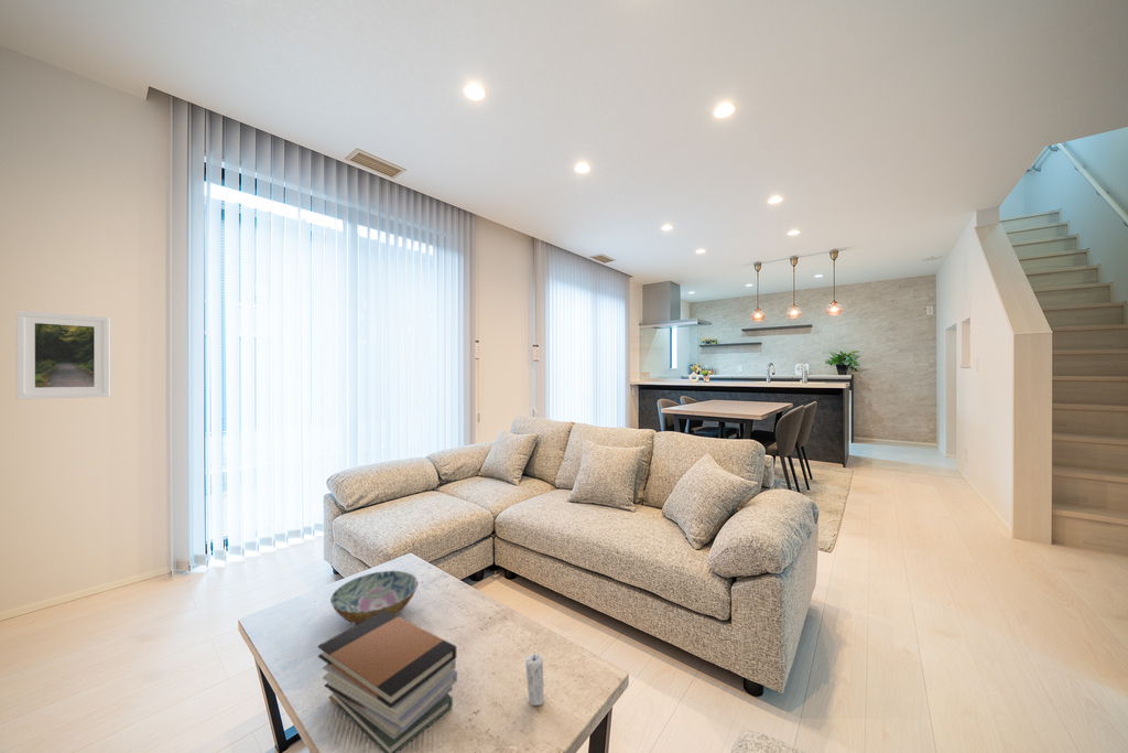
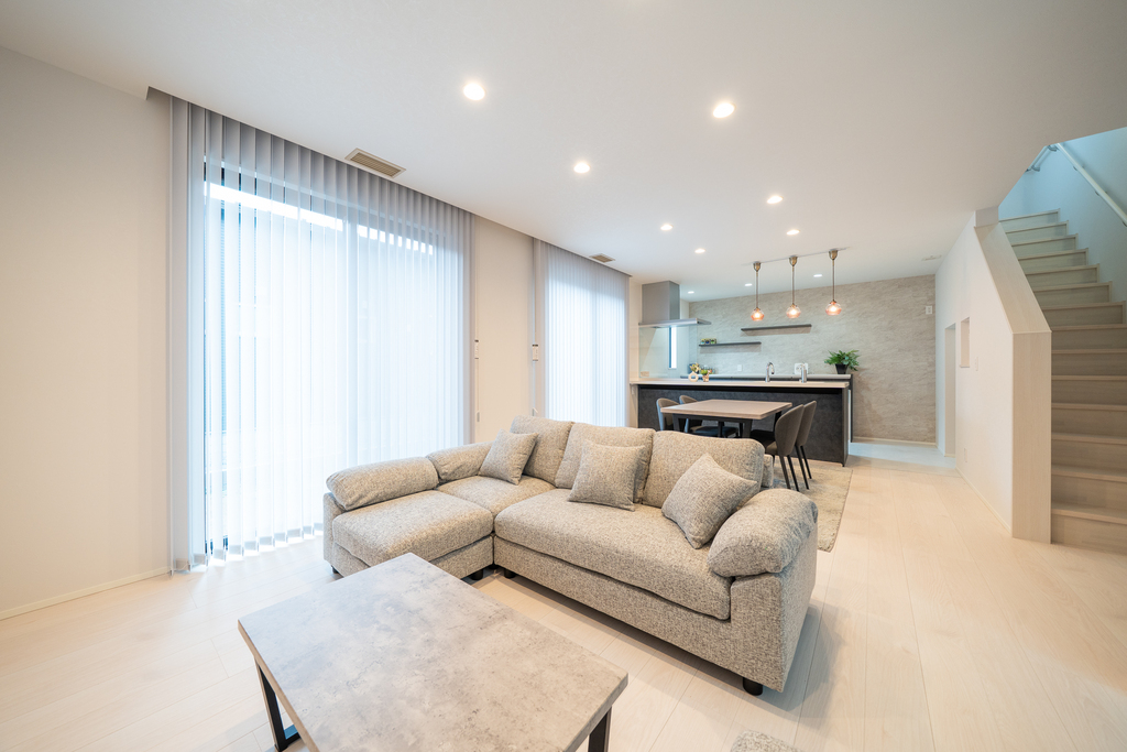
- candle (534, 674)
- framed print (65, 356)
- bowl (376, 602)
- book stack (389, 675)
